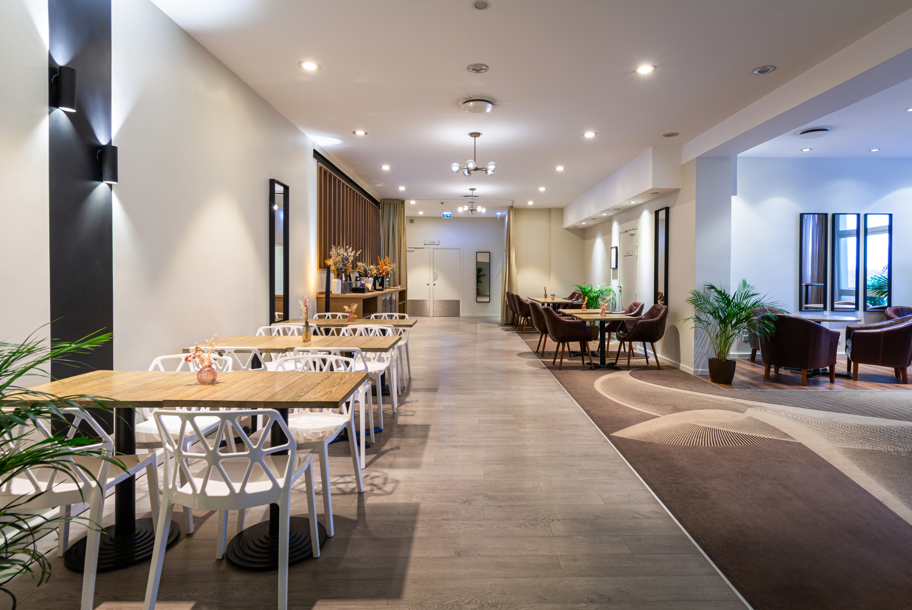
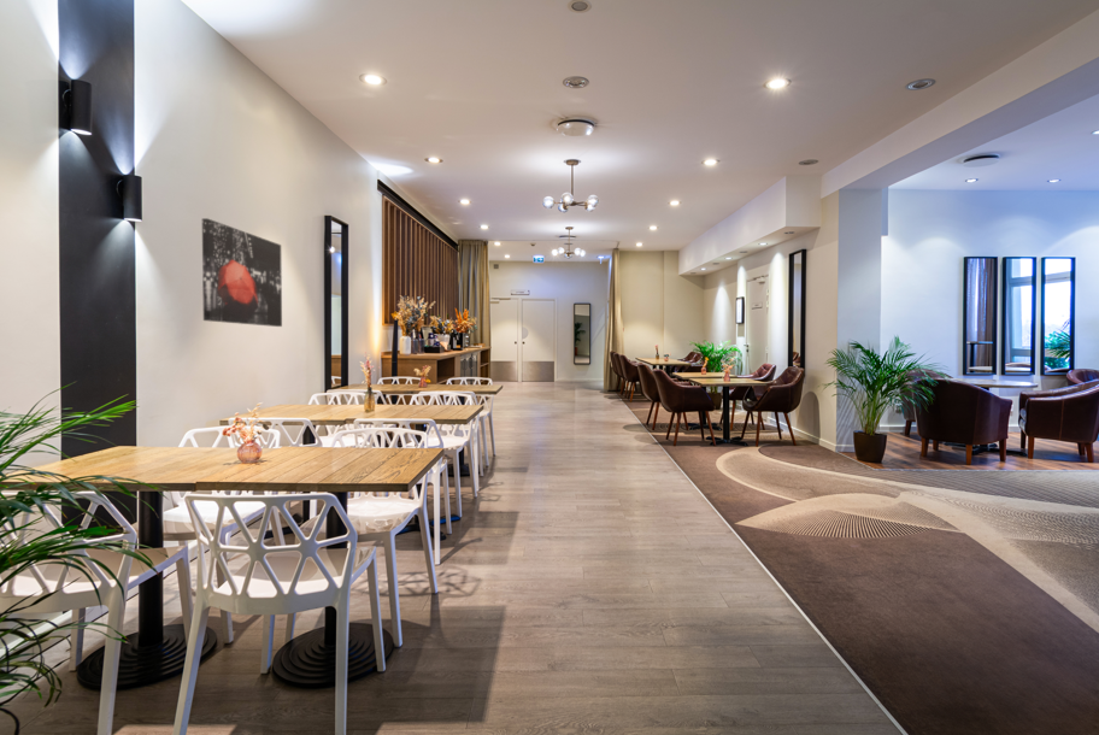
+ wall art (246, 278)
